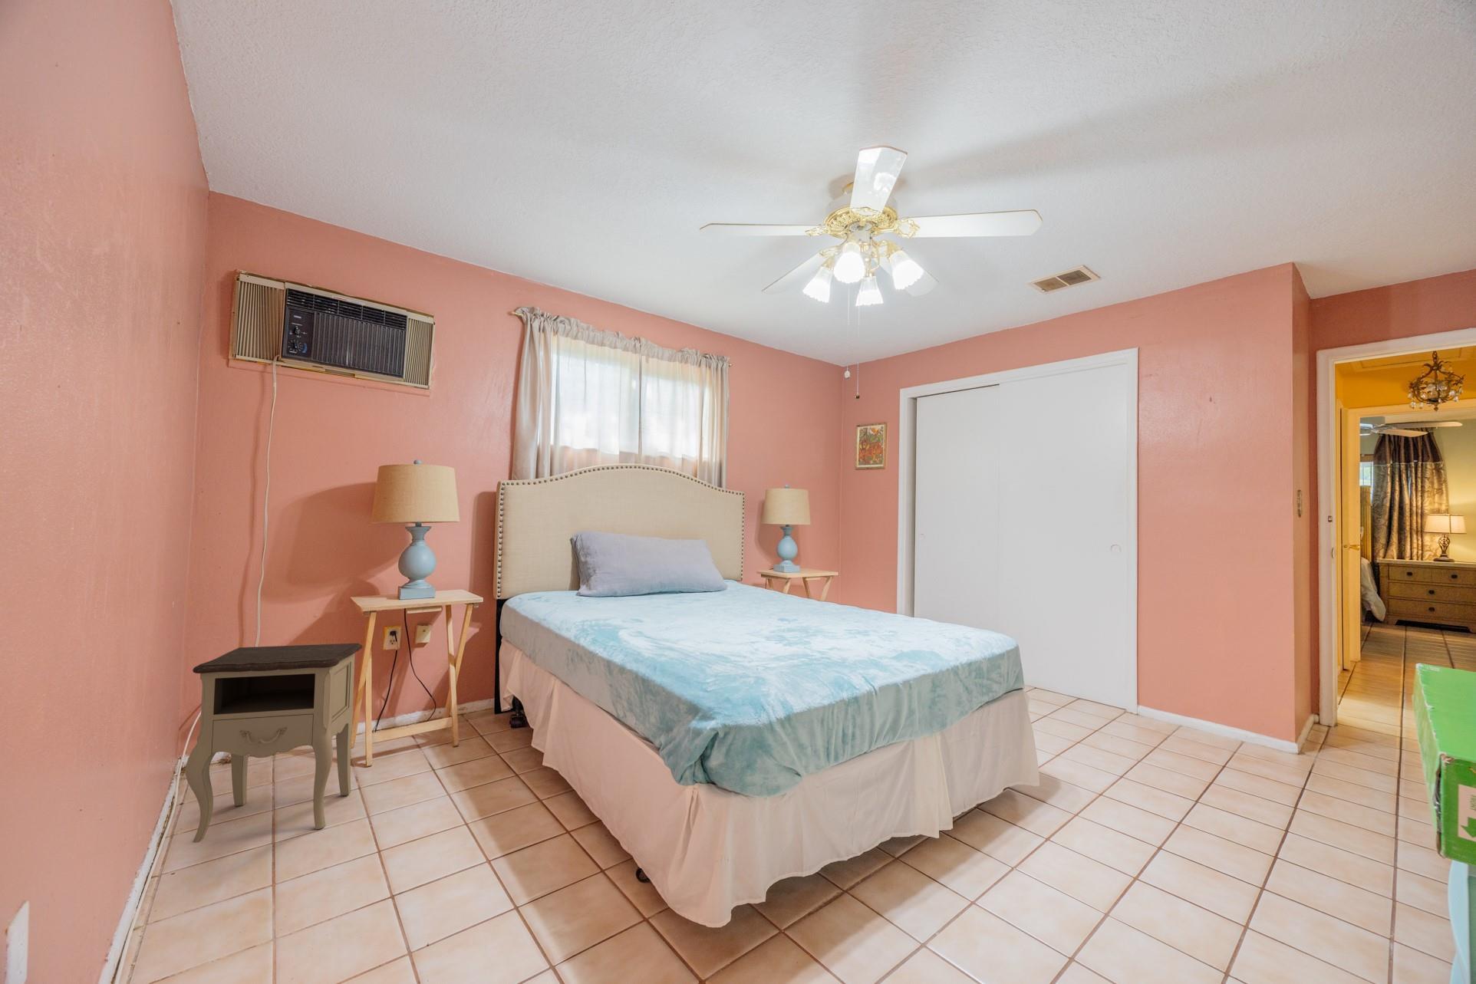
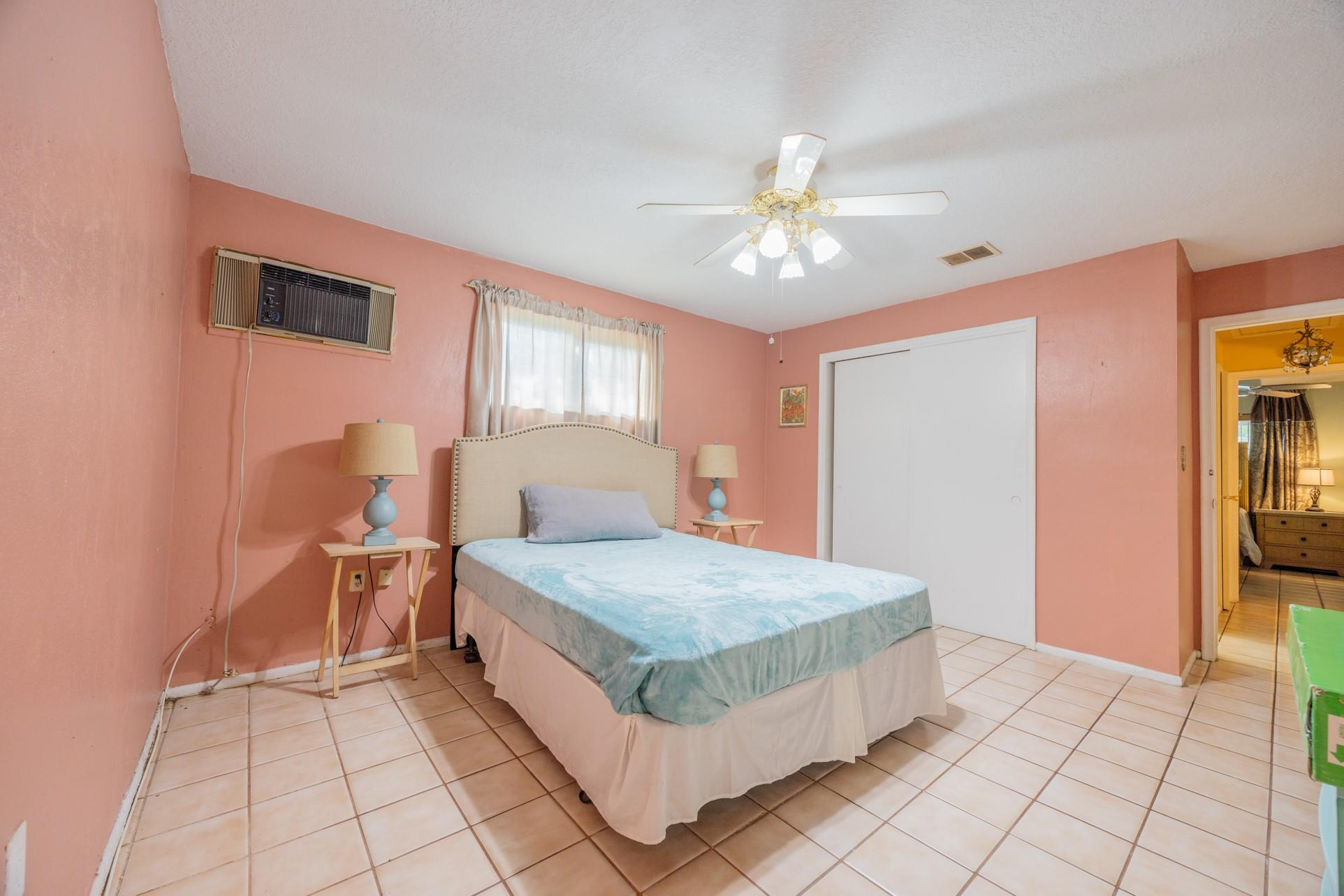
- nightstand (280, 735)
